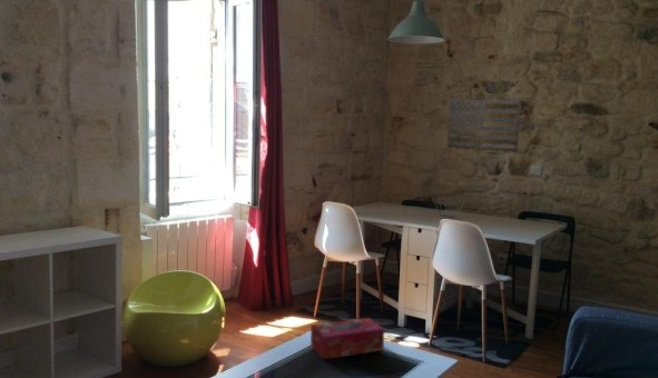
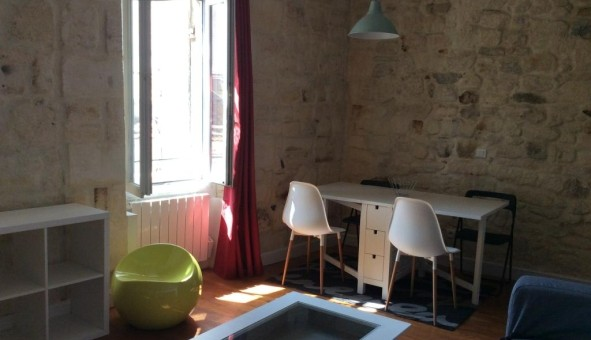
- tissue box (346, 337)
- wall art (482, 125)
